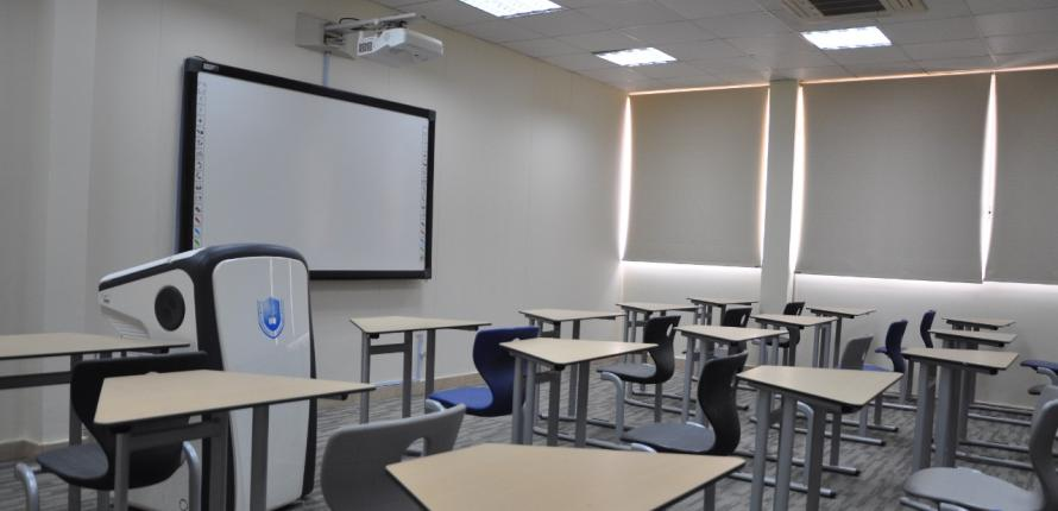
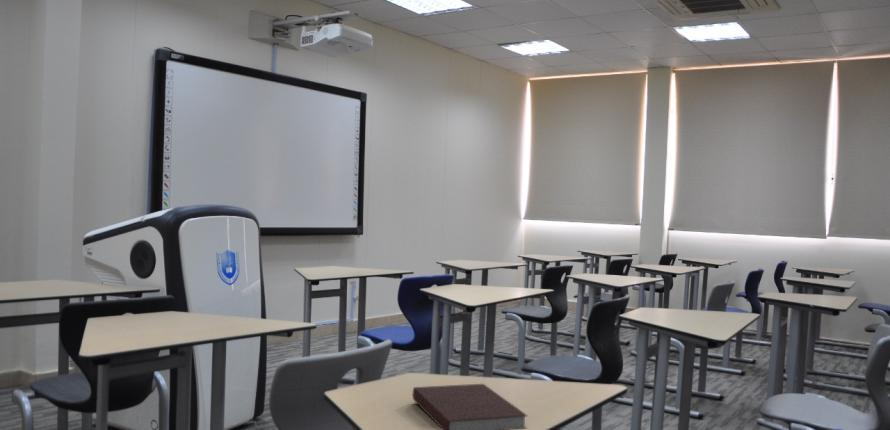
+ notebook (466, 407)
